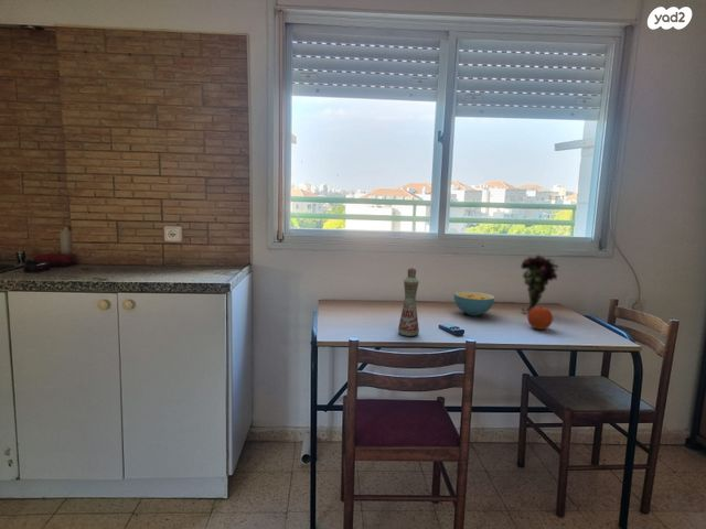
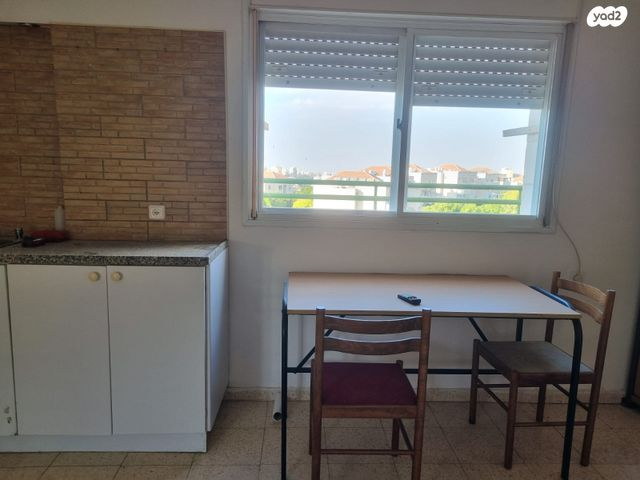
- bottle (410, 301)
- fruit (539, 317)
- flower (538, 284)
- cereal bowl (473, 304)
